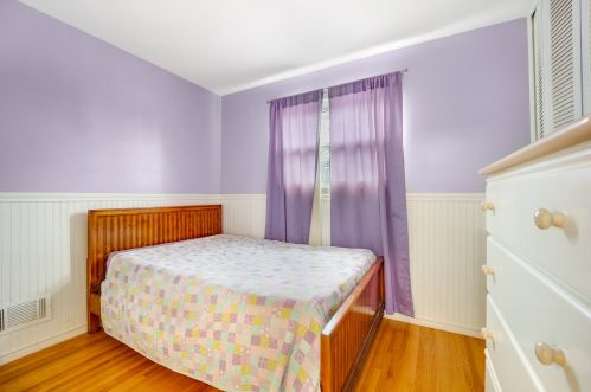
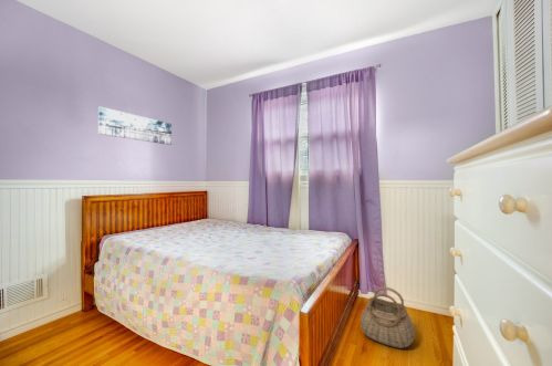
+ wall art (139, 128)
+ basket (386, 313)
